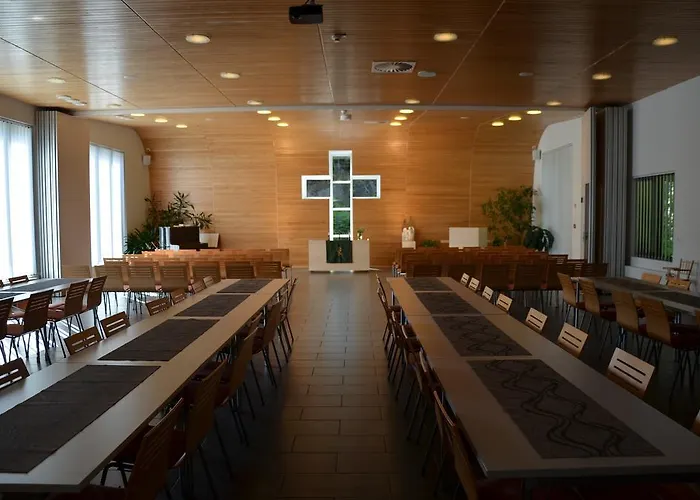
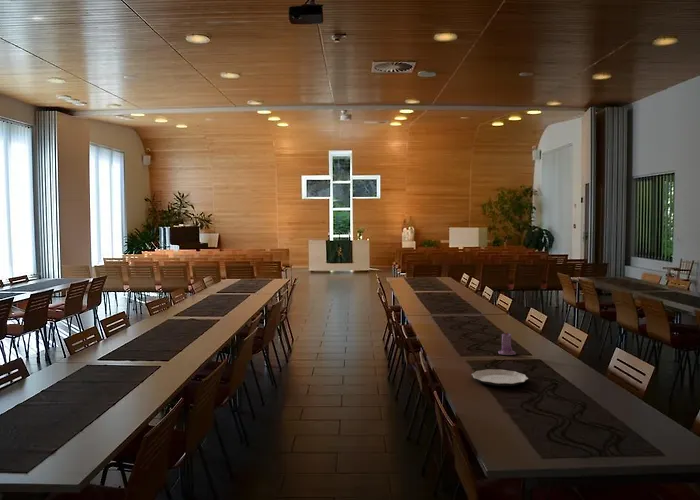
+ candle (506, 341)
+ plate (499, 378)
